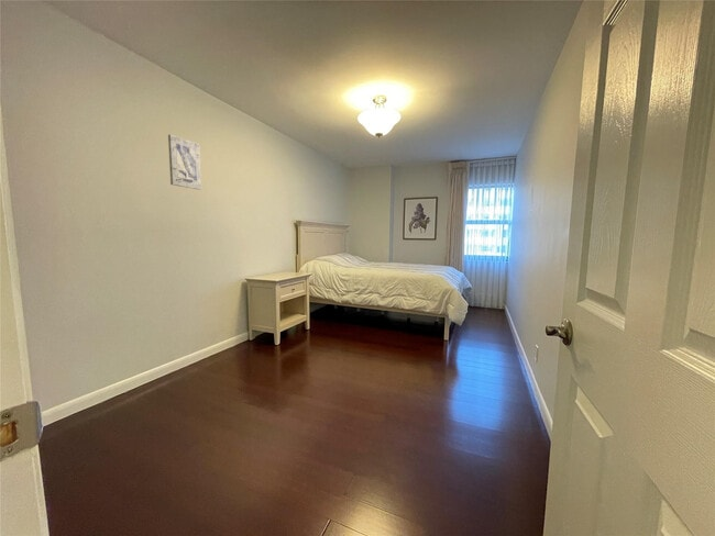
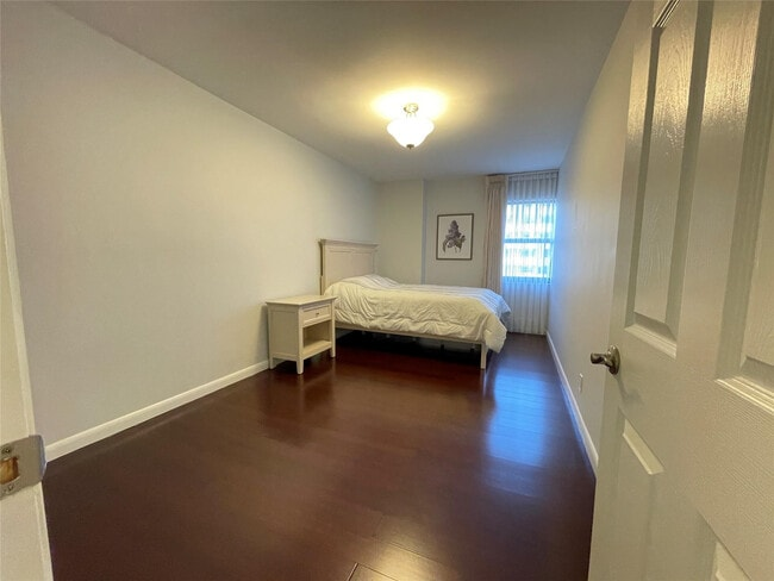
- wall art (185, 163)
